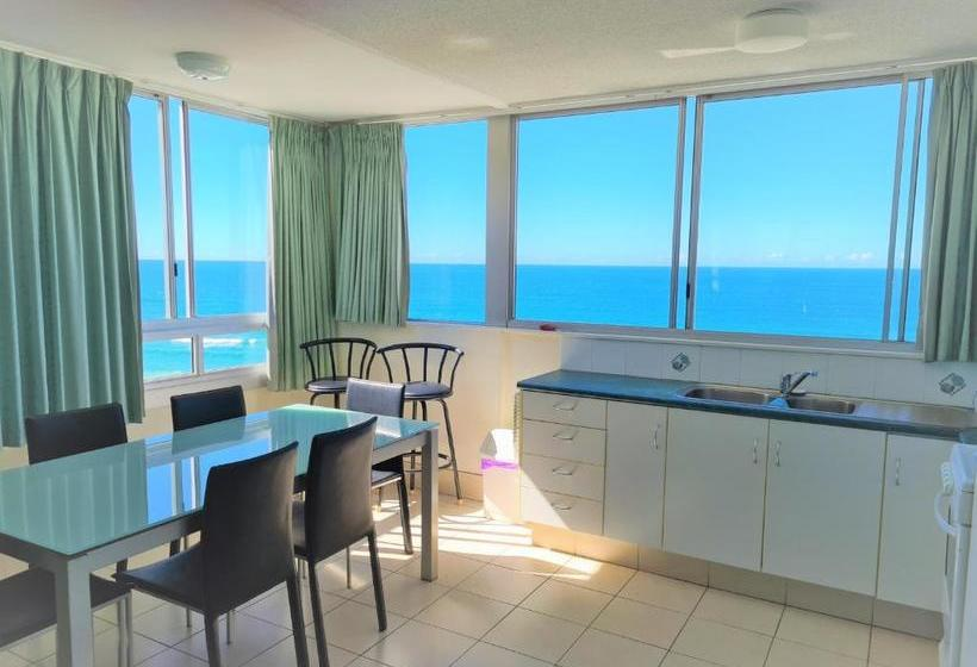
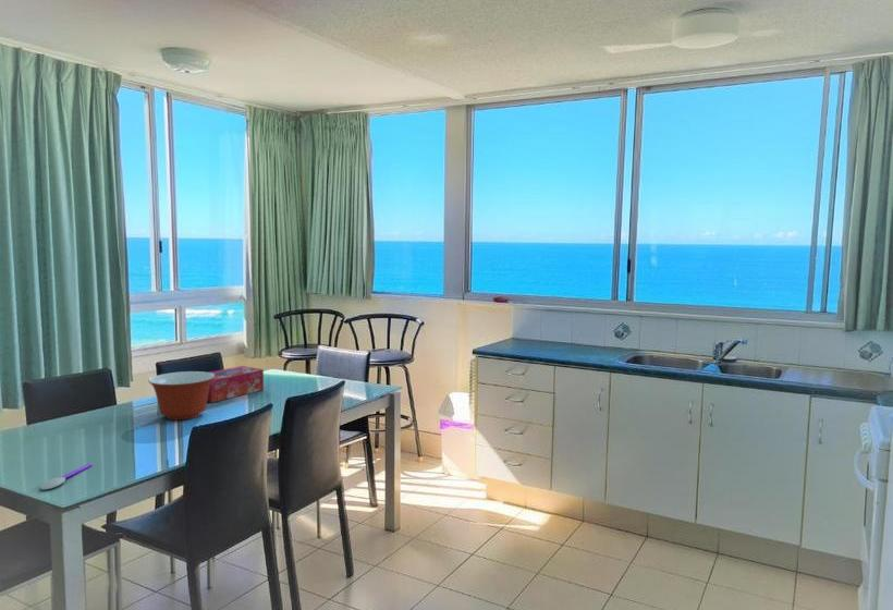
+ spoon (68, 475)
+ tissue box (228, 382)
+ mixing bowl (182, 396)
